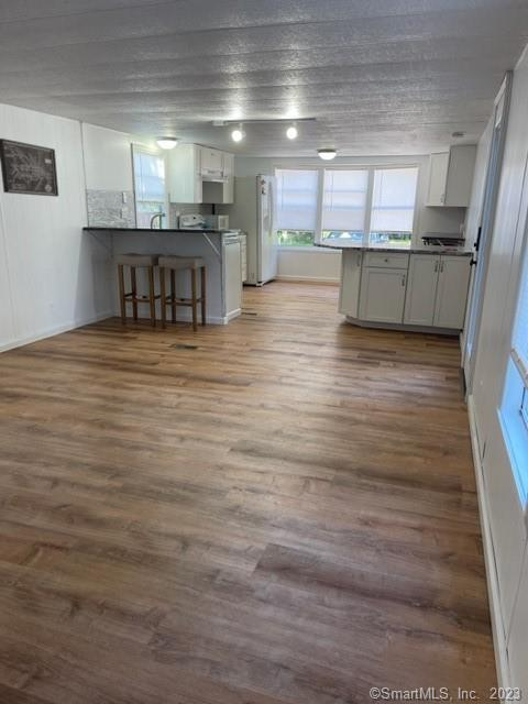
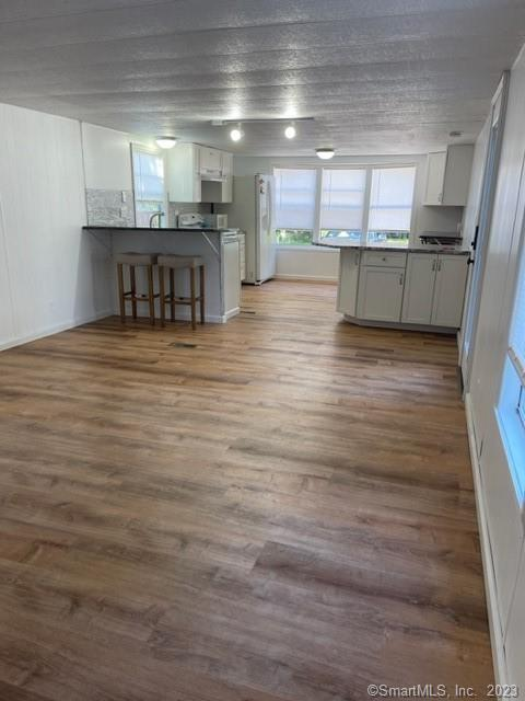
- wall art (30, 169)
